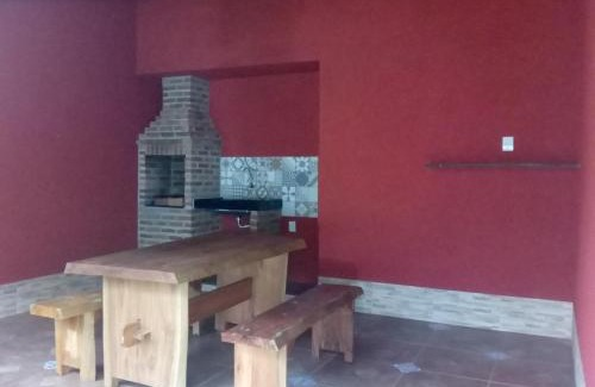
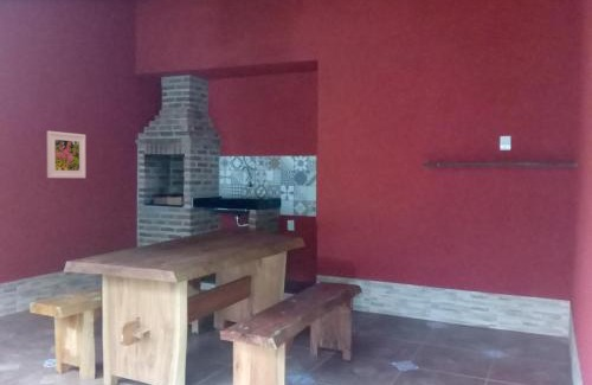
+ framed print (66, 155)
